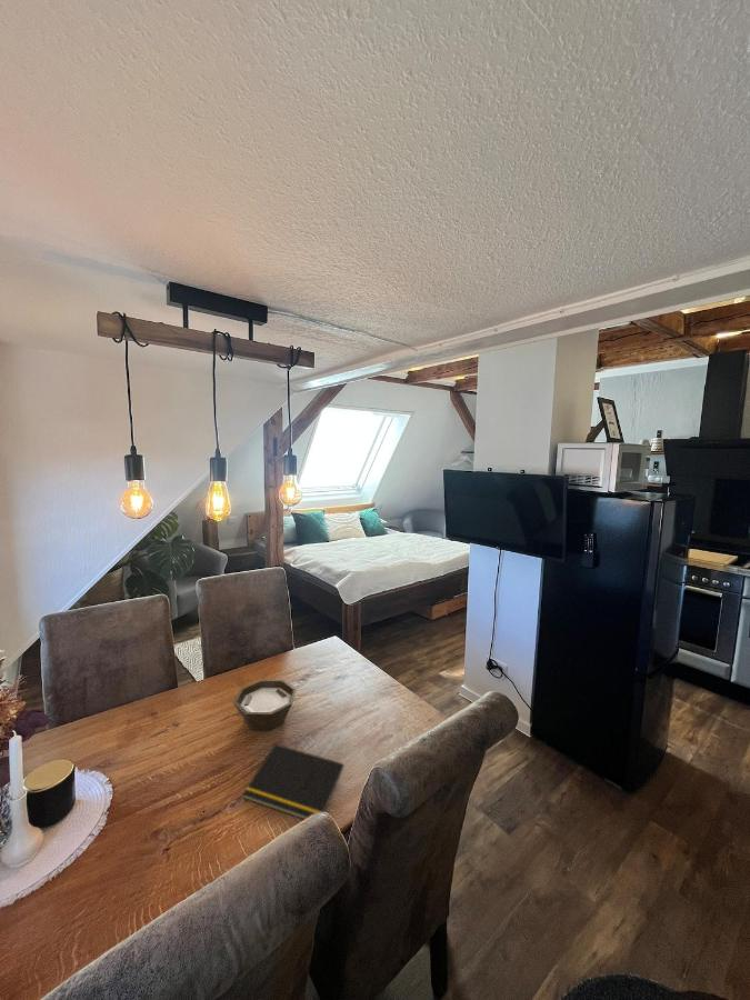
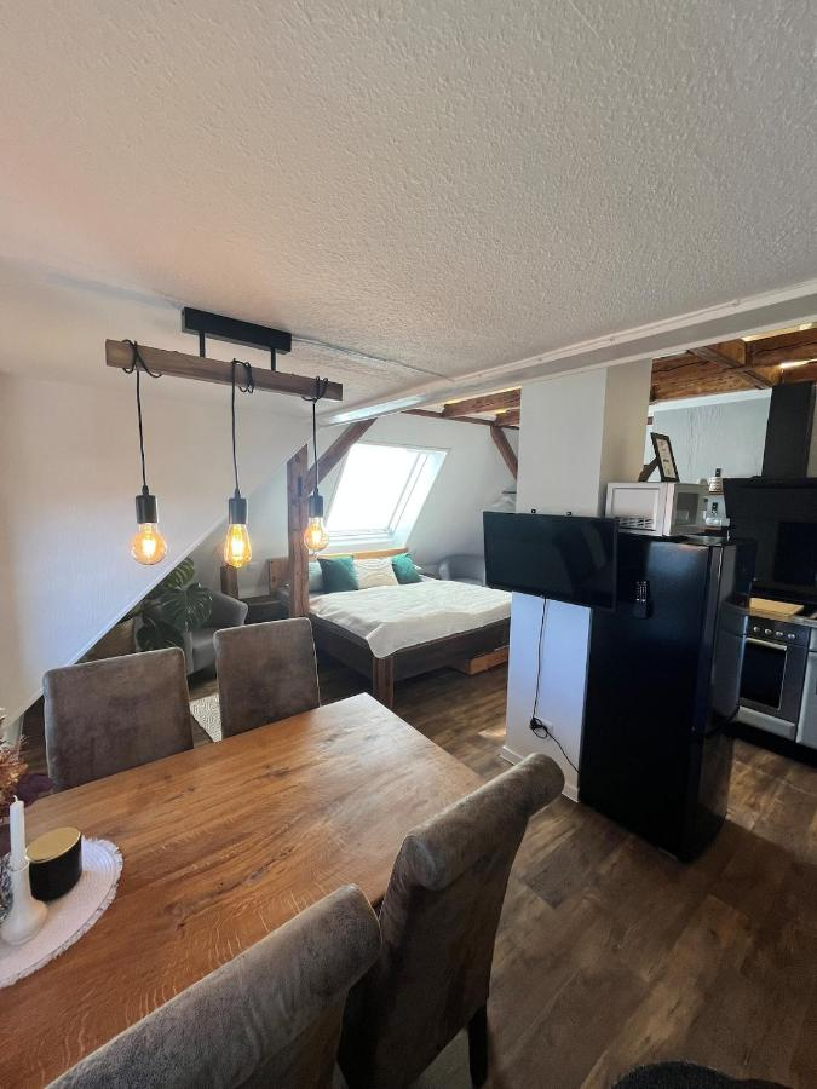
- bowl (266, 707)
- notepad (294, 780)
